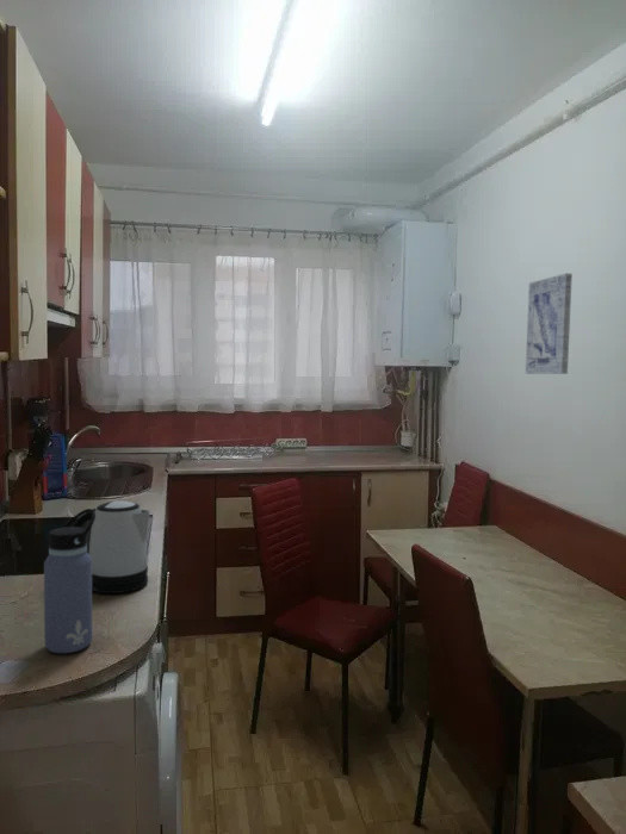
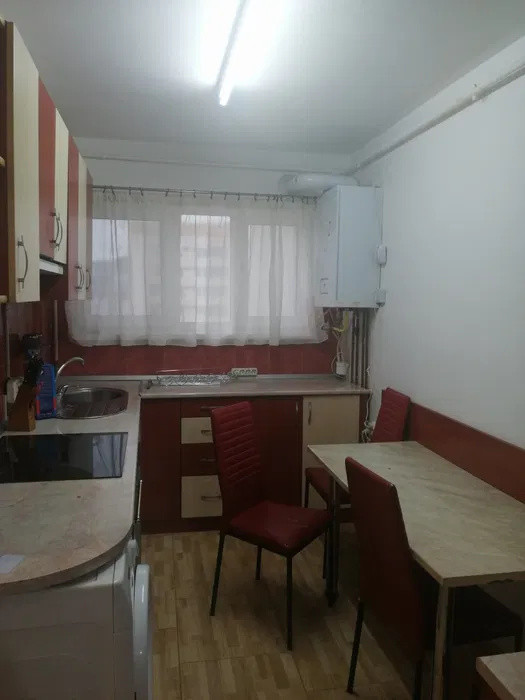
- kettle (110, 542)
- water bottle (70, 579)
- wall art (547, 325)
